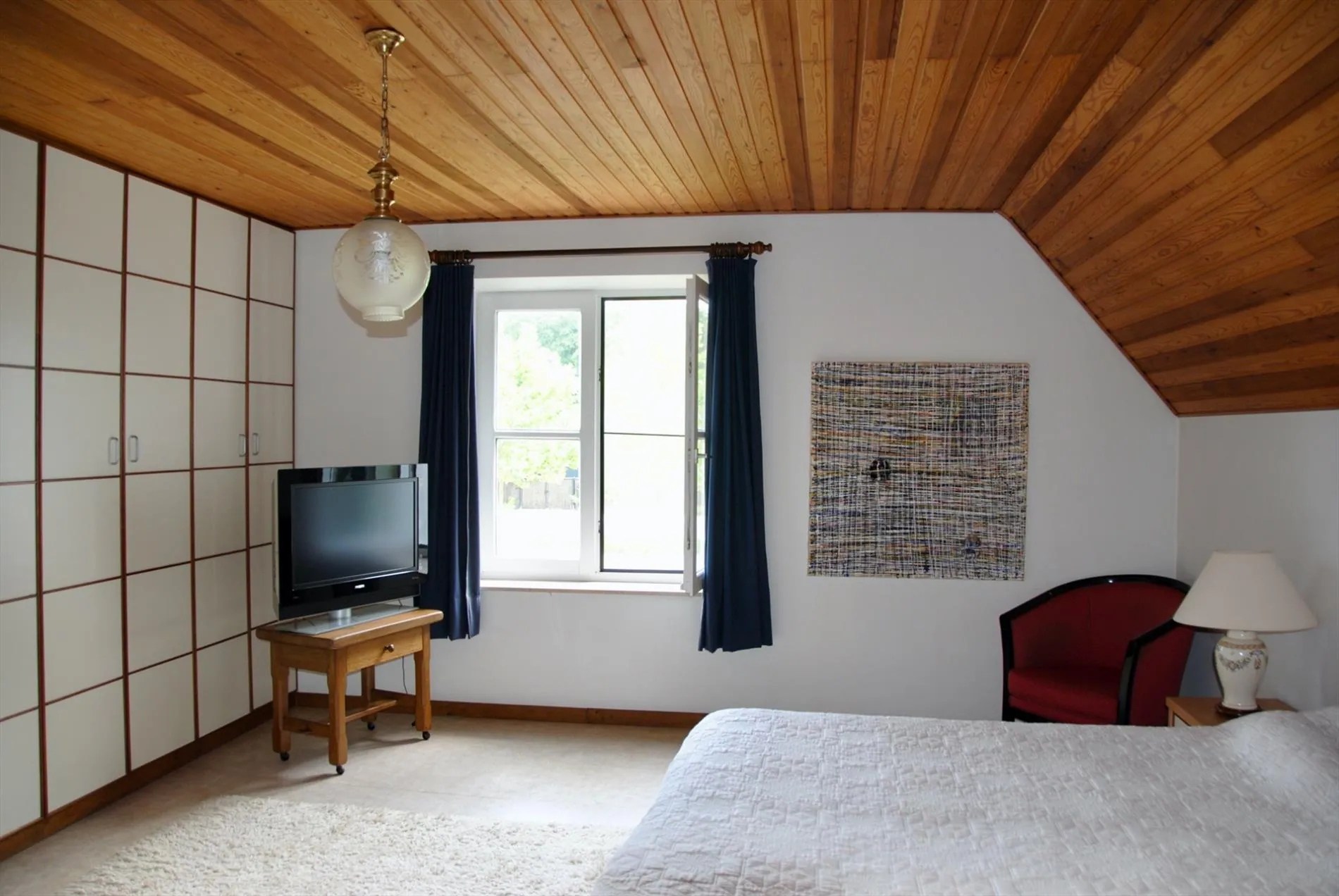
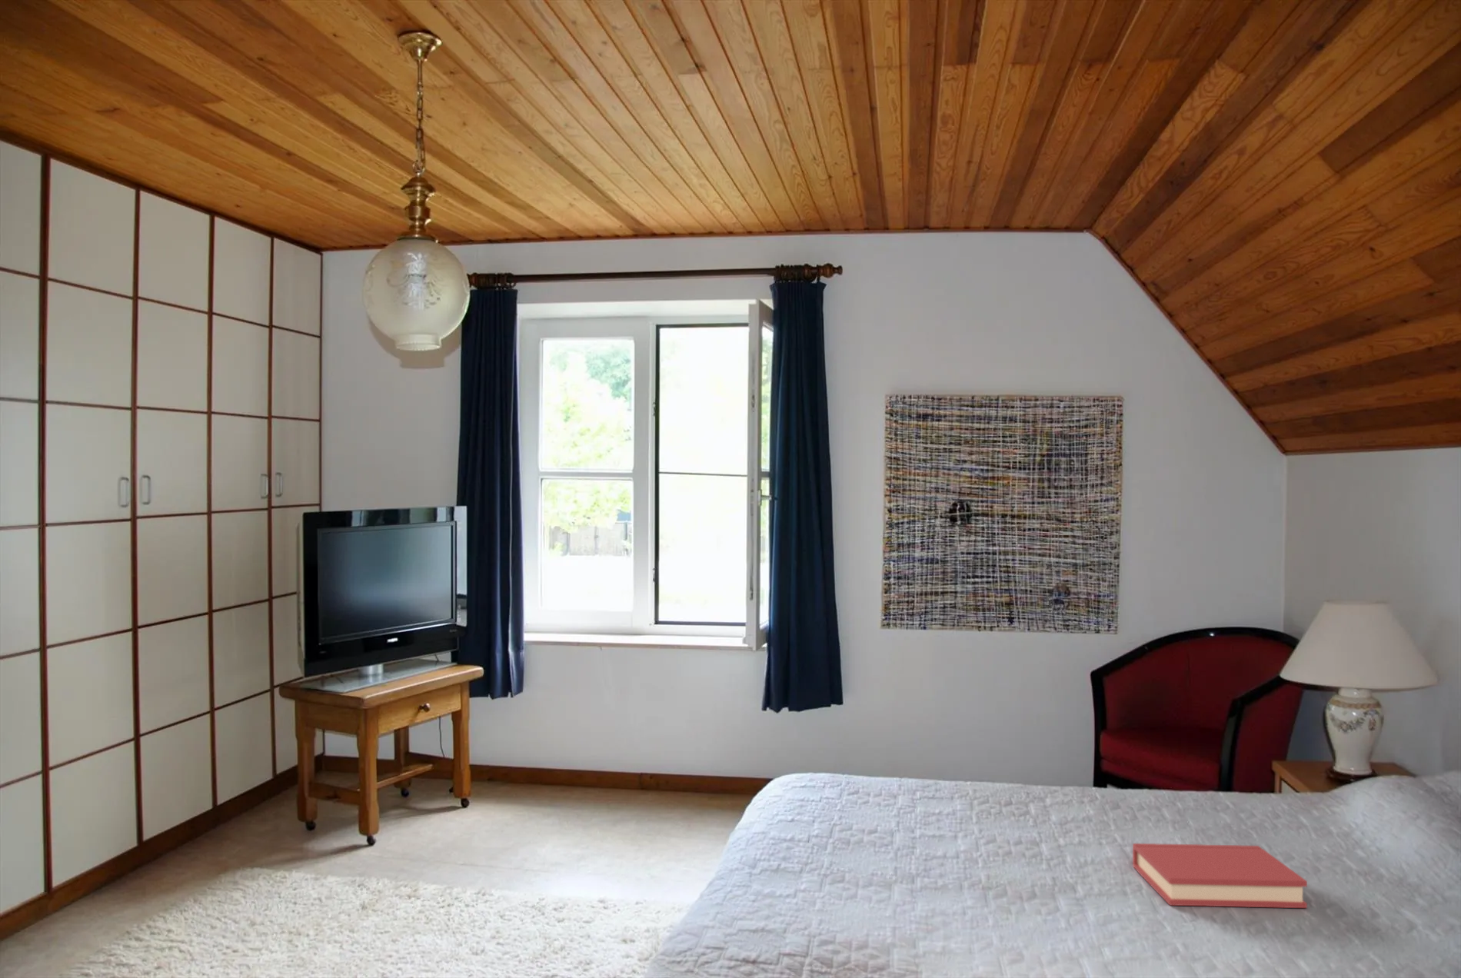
+ hardback book (1214, 873)
